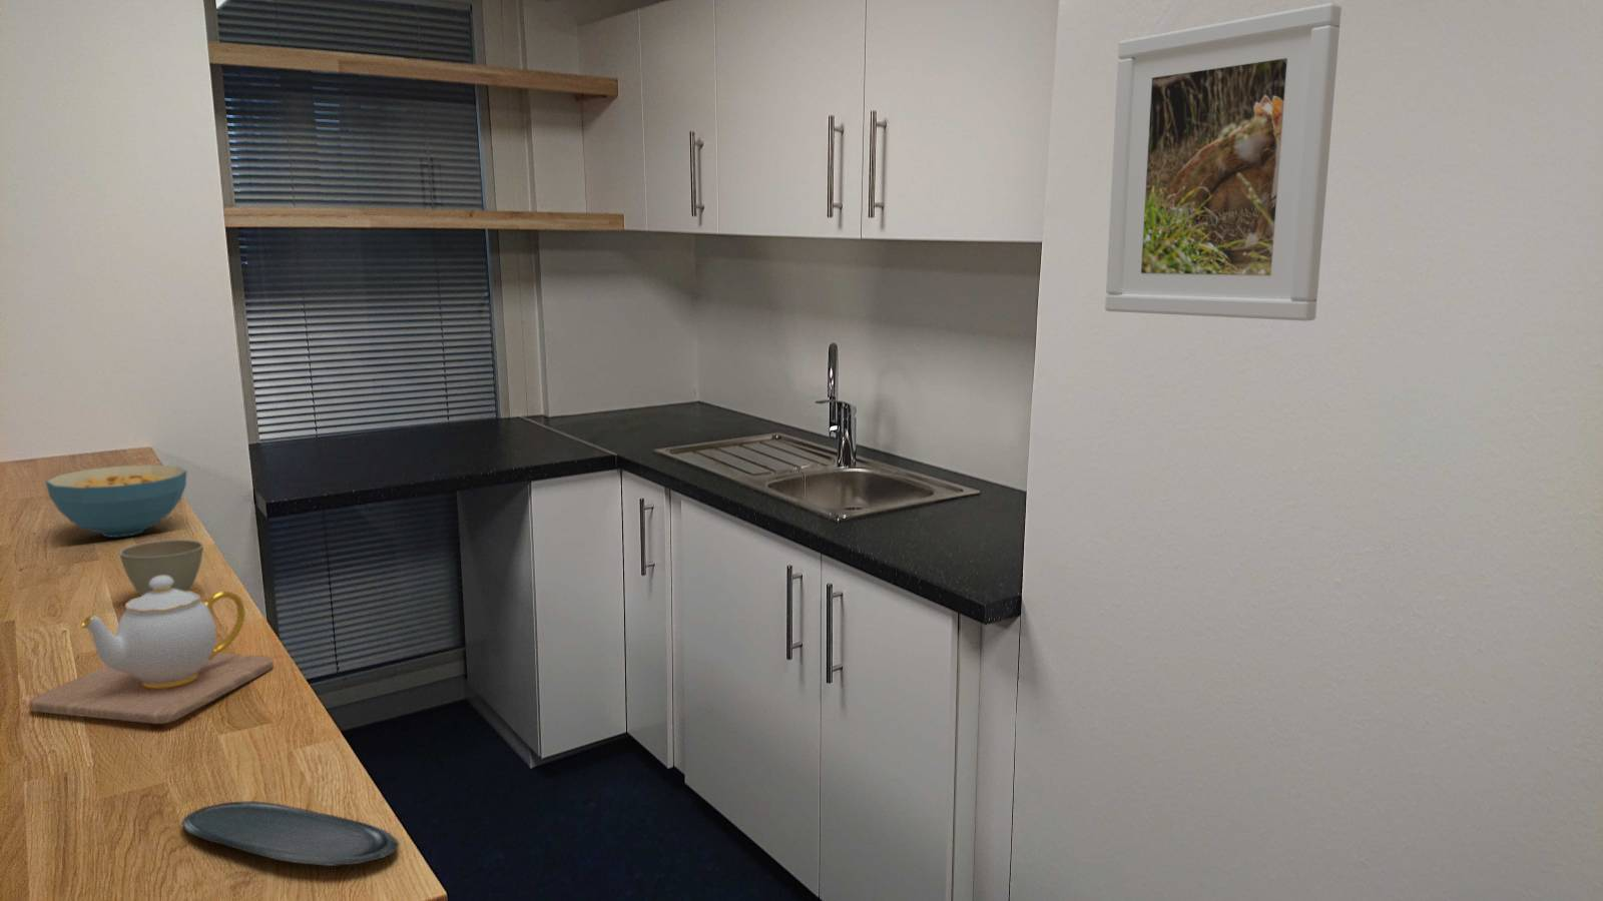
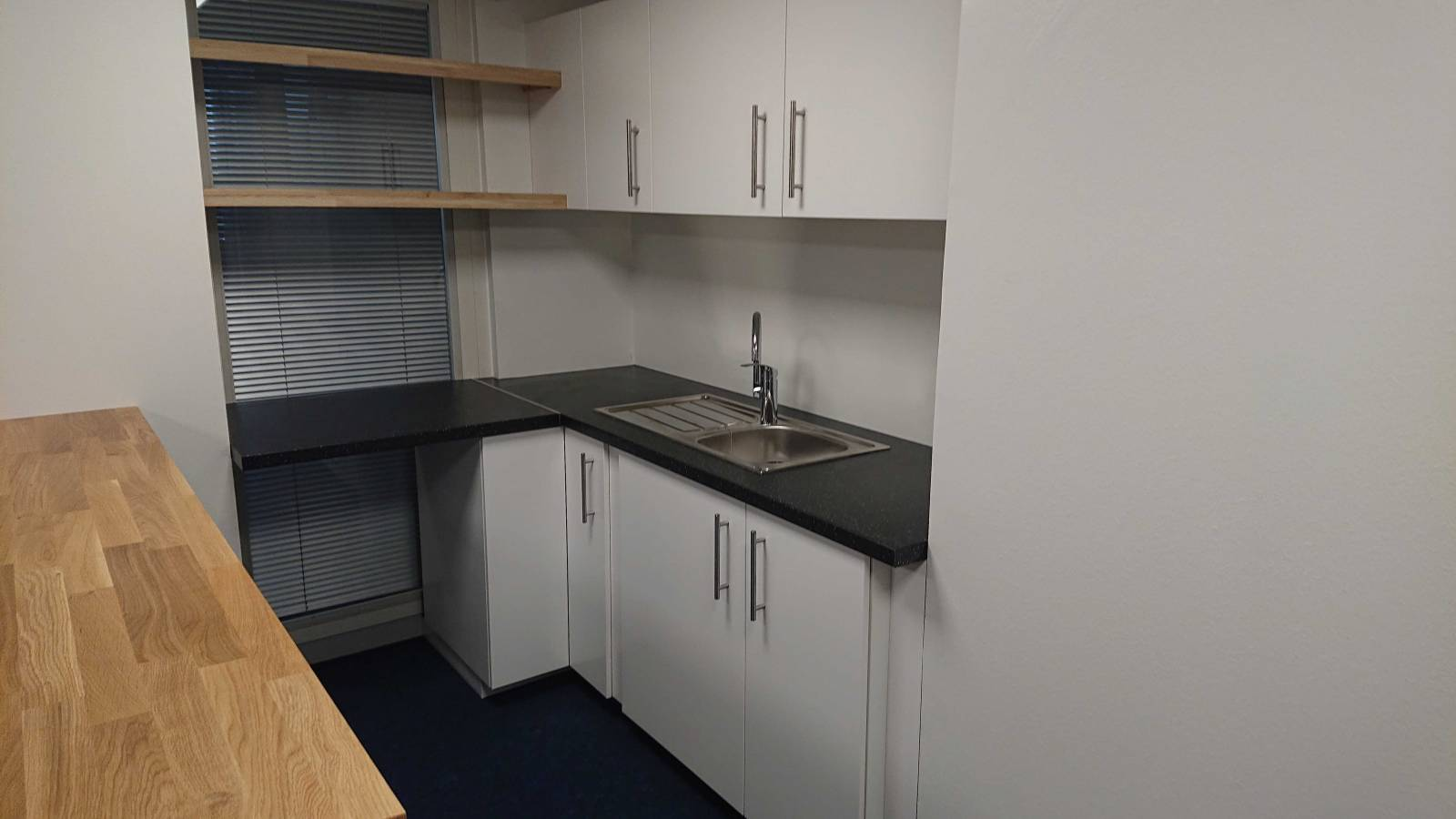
- flower pot (163, 573)
- oval tray (287, 831)
- cereal bowl (120, 504)
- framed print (1211, 173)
- teapot (152, 630)
